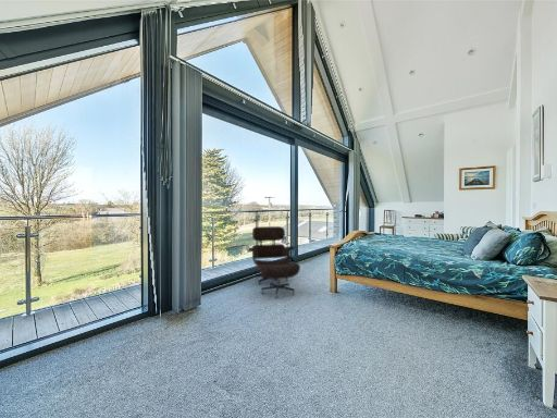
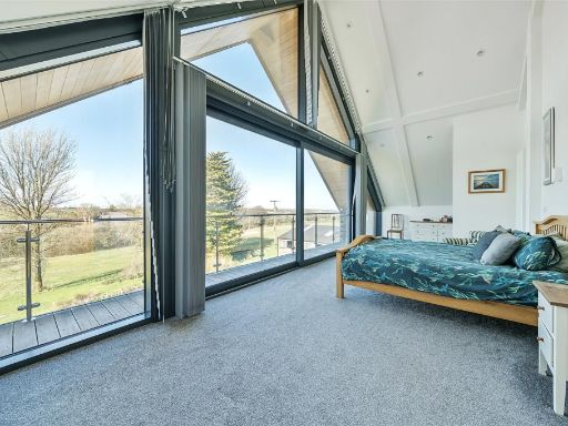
- lounge chair (273, 257)
